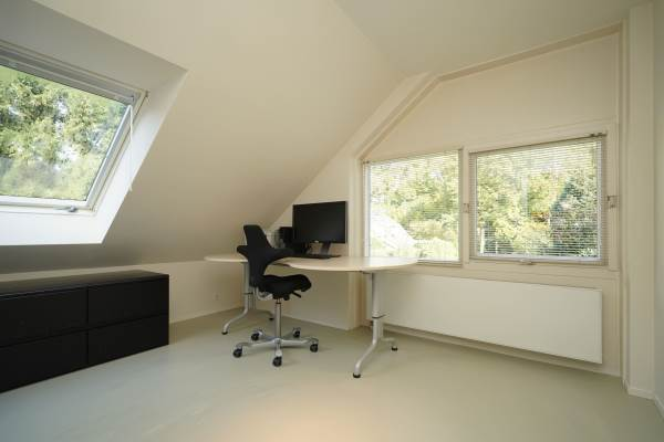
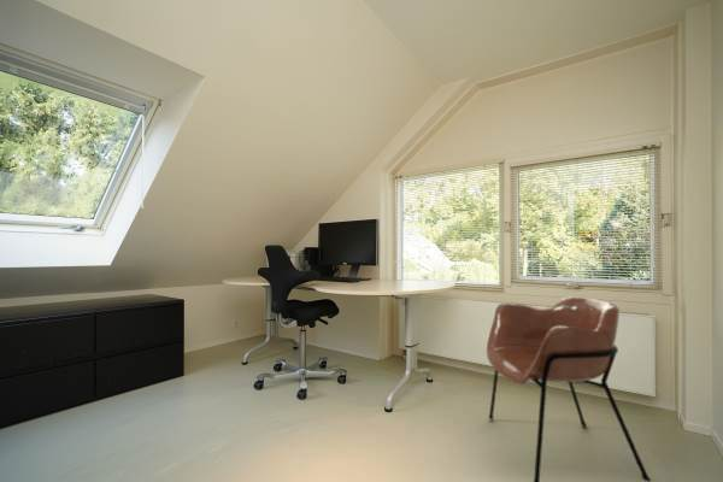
+ armchair (553, 374)
